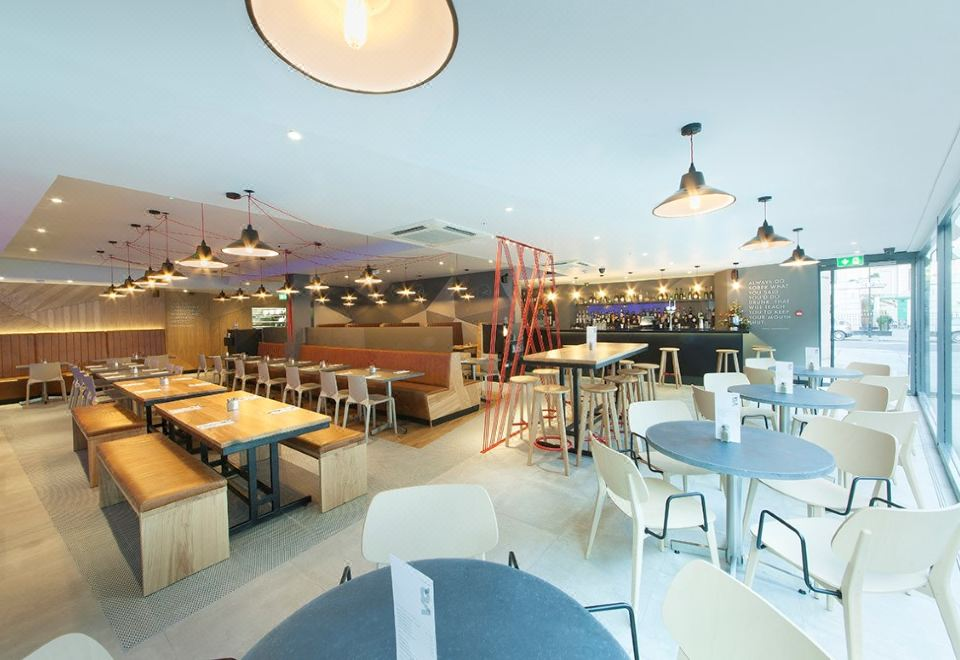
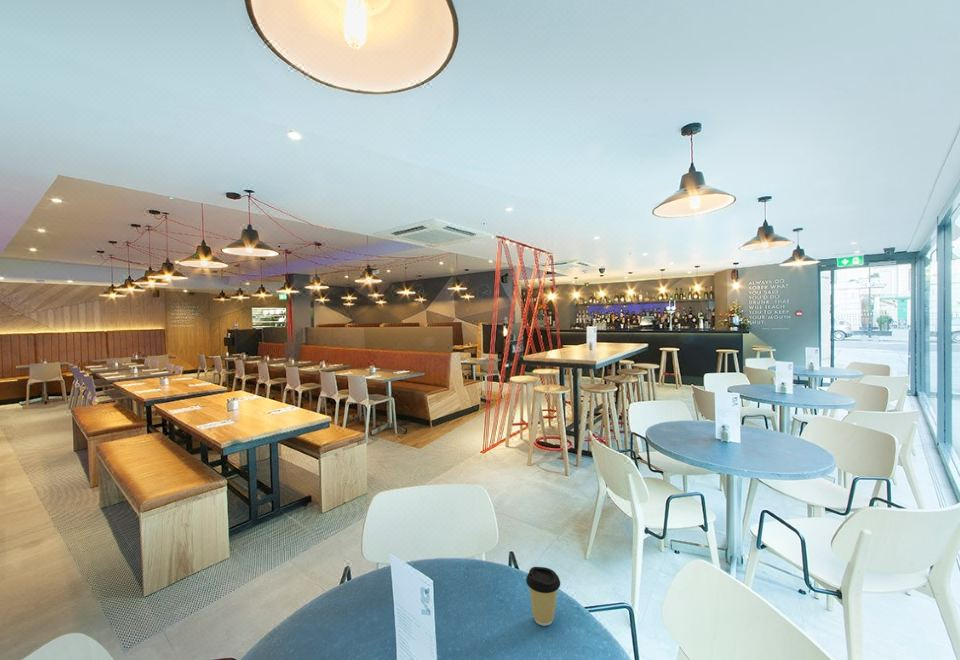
+ coffee cup (543, 596)
